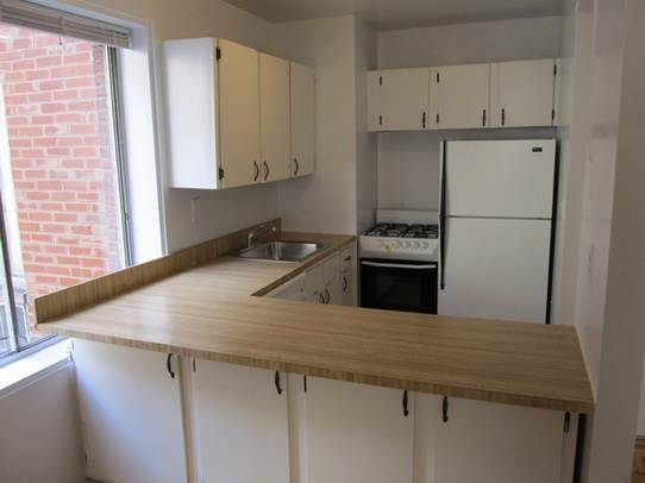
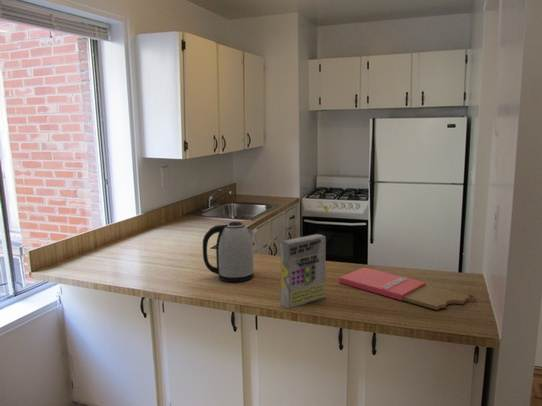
+ cutting board (404, 287)
+ kettle (228, 249)
+ cereal box (303, 270)
